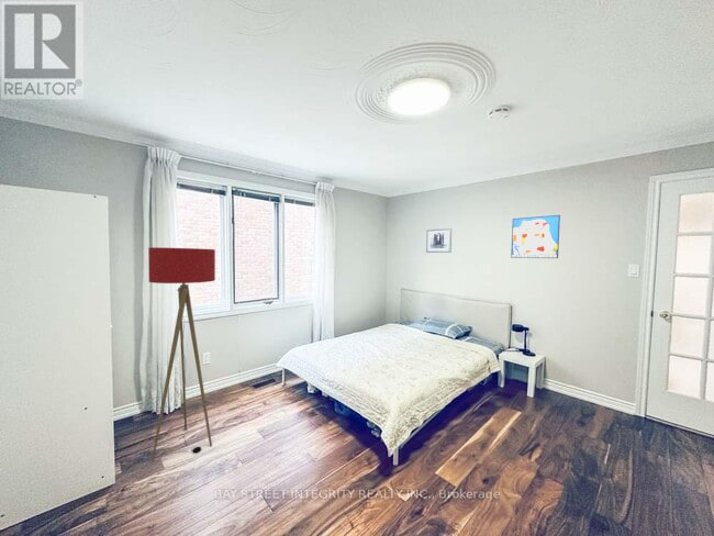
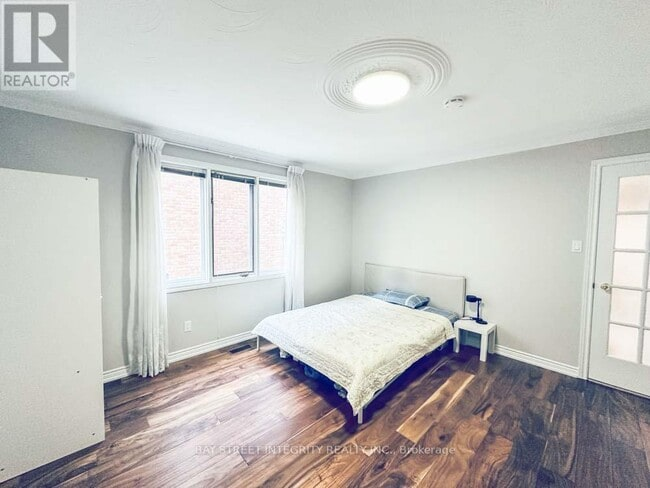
- floor lamp (182, 347)
- wall art (534, 237)
- wall art (438, 241)
